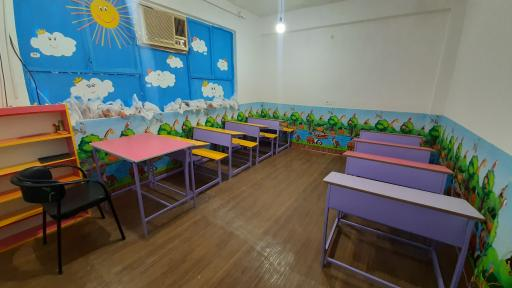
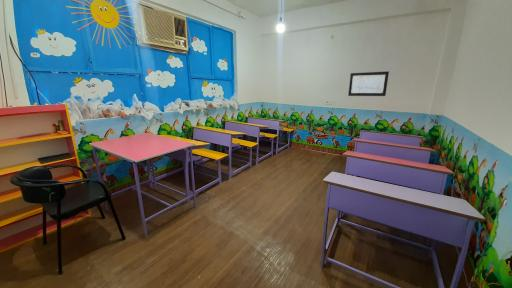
+ wall art (367, 84)
